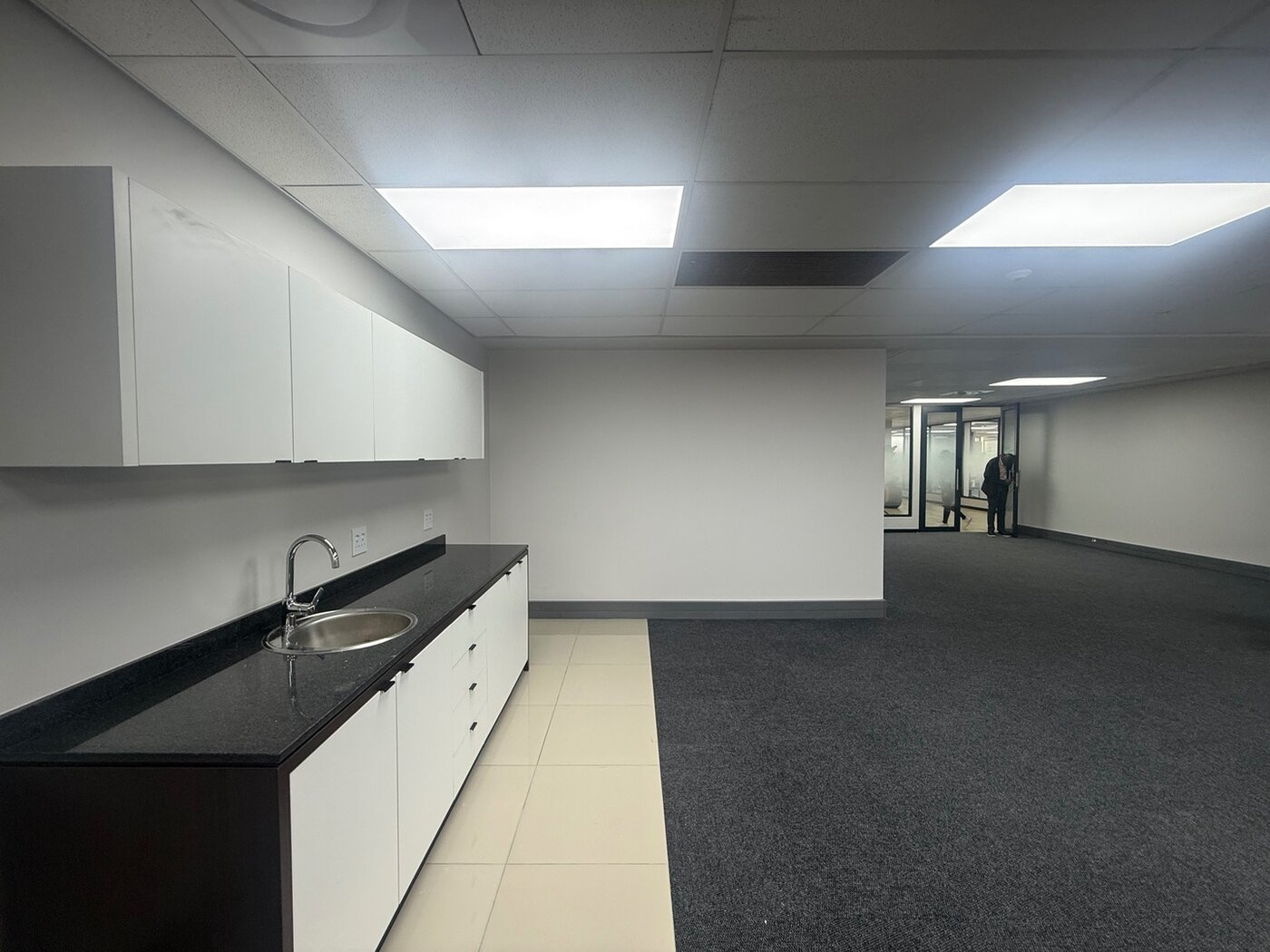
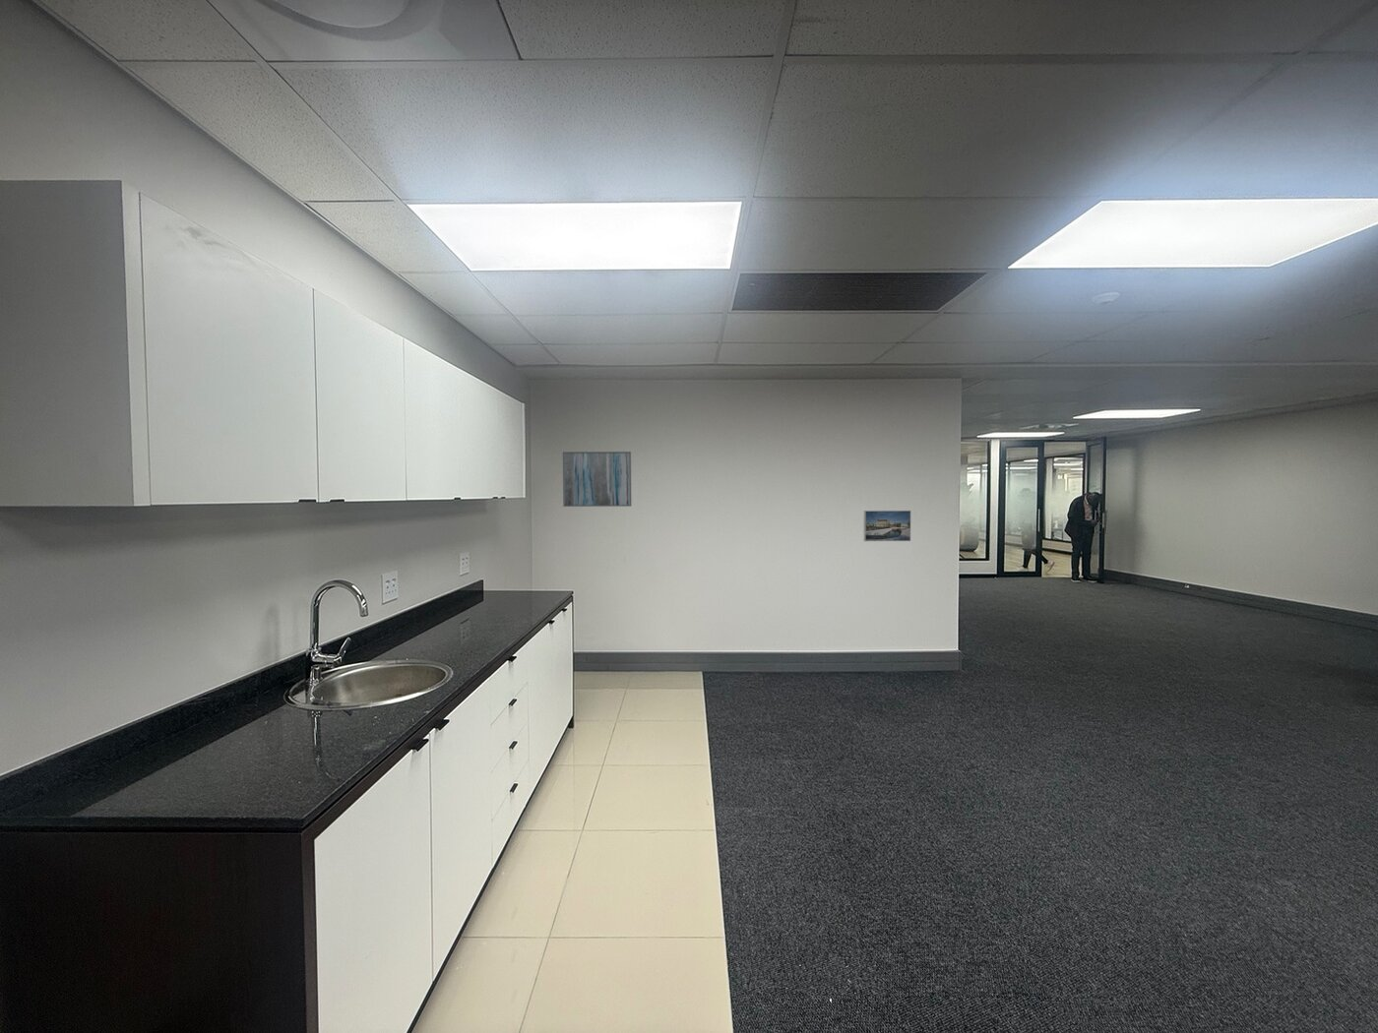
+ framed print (886, 525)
+ wall art (597, 480)
